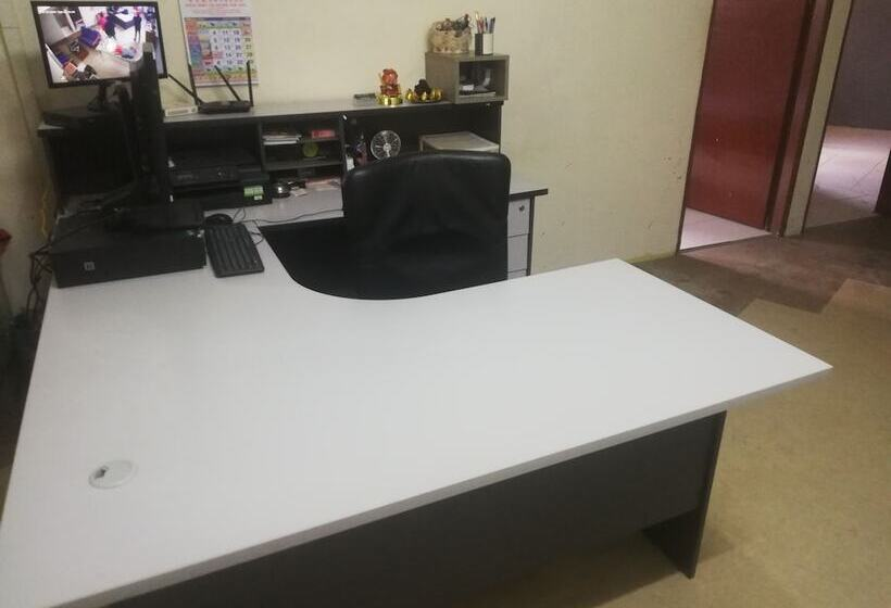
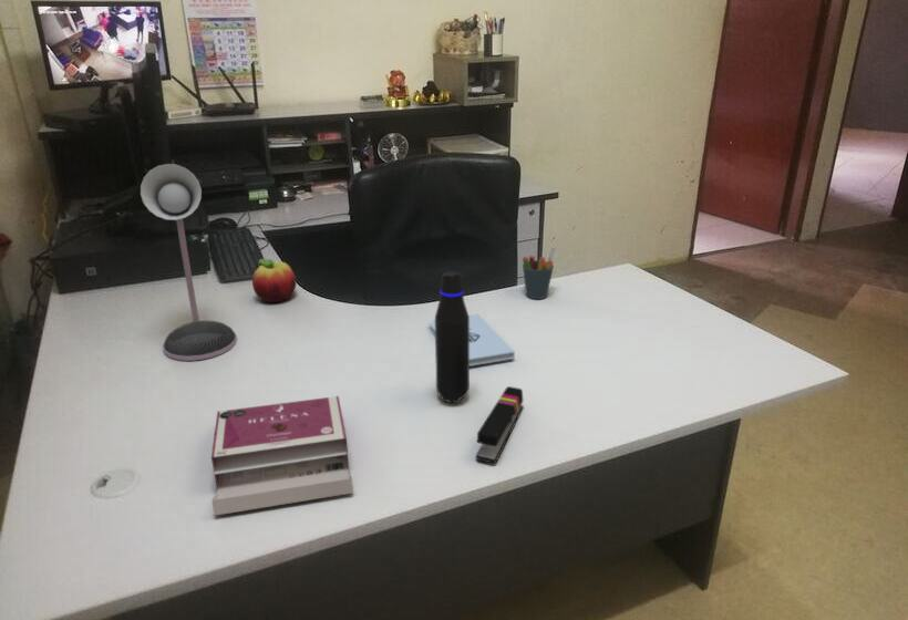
+ fruit (274, 280)
+ desk lamp (186, 256)
+ notepad (470, 339)
+ pen holder (537, 272)
+ book (281, 442)
+ water bottle (452, 338)
+ stapler (501, 420)
